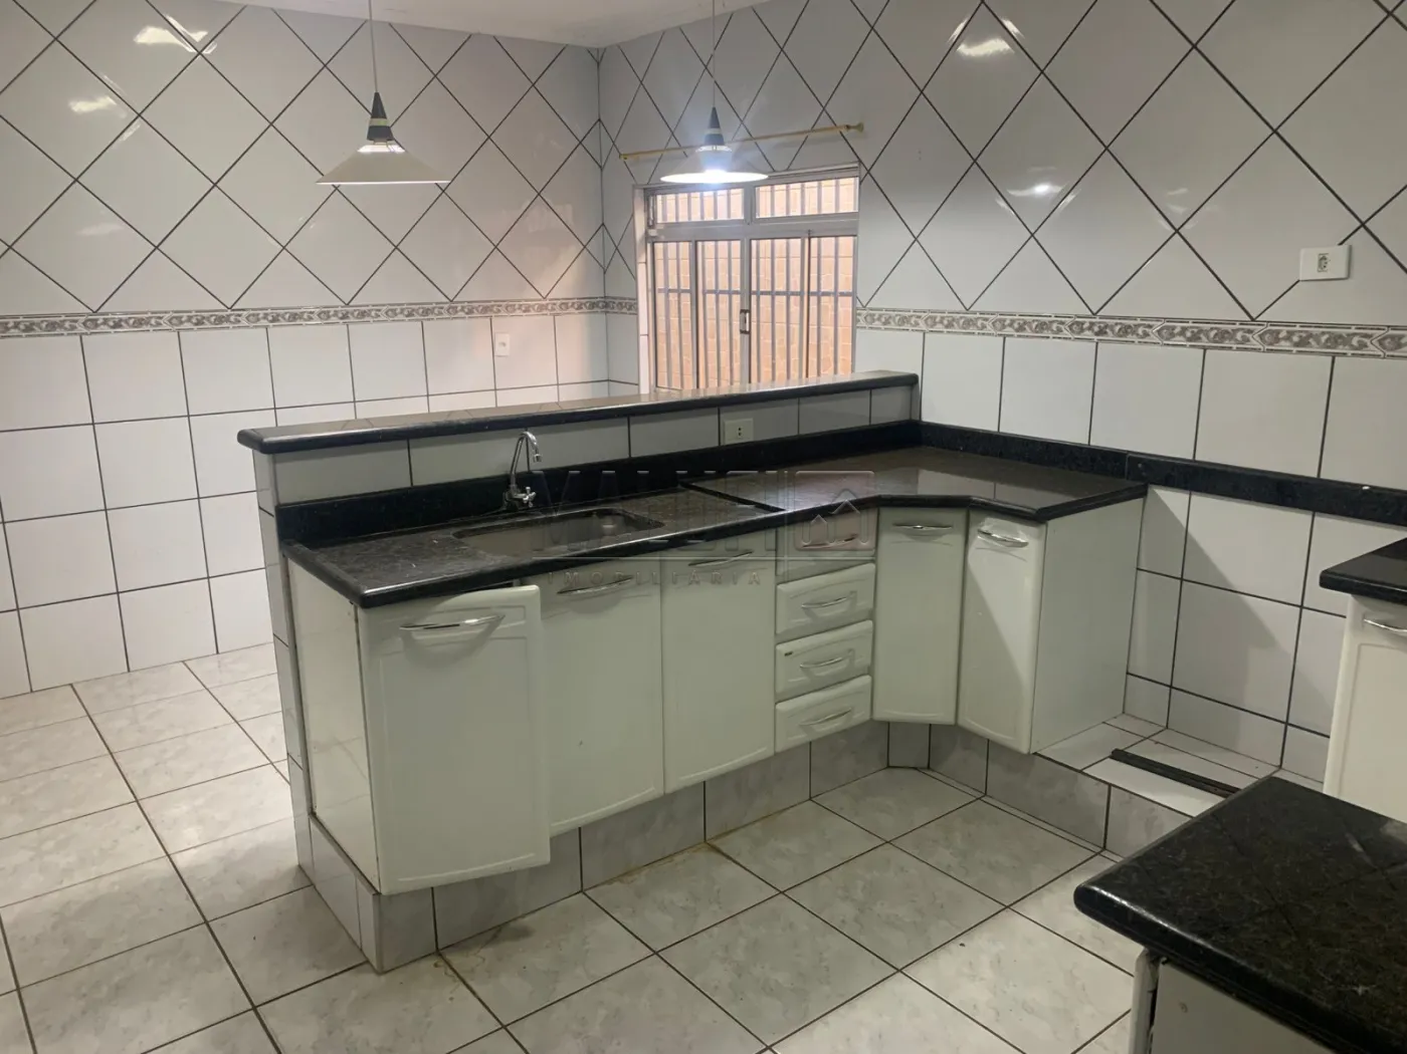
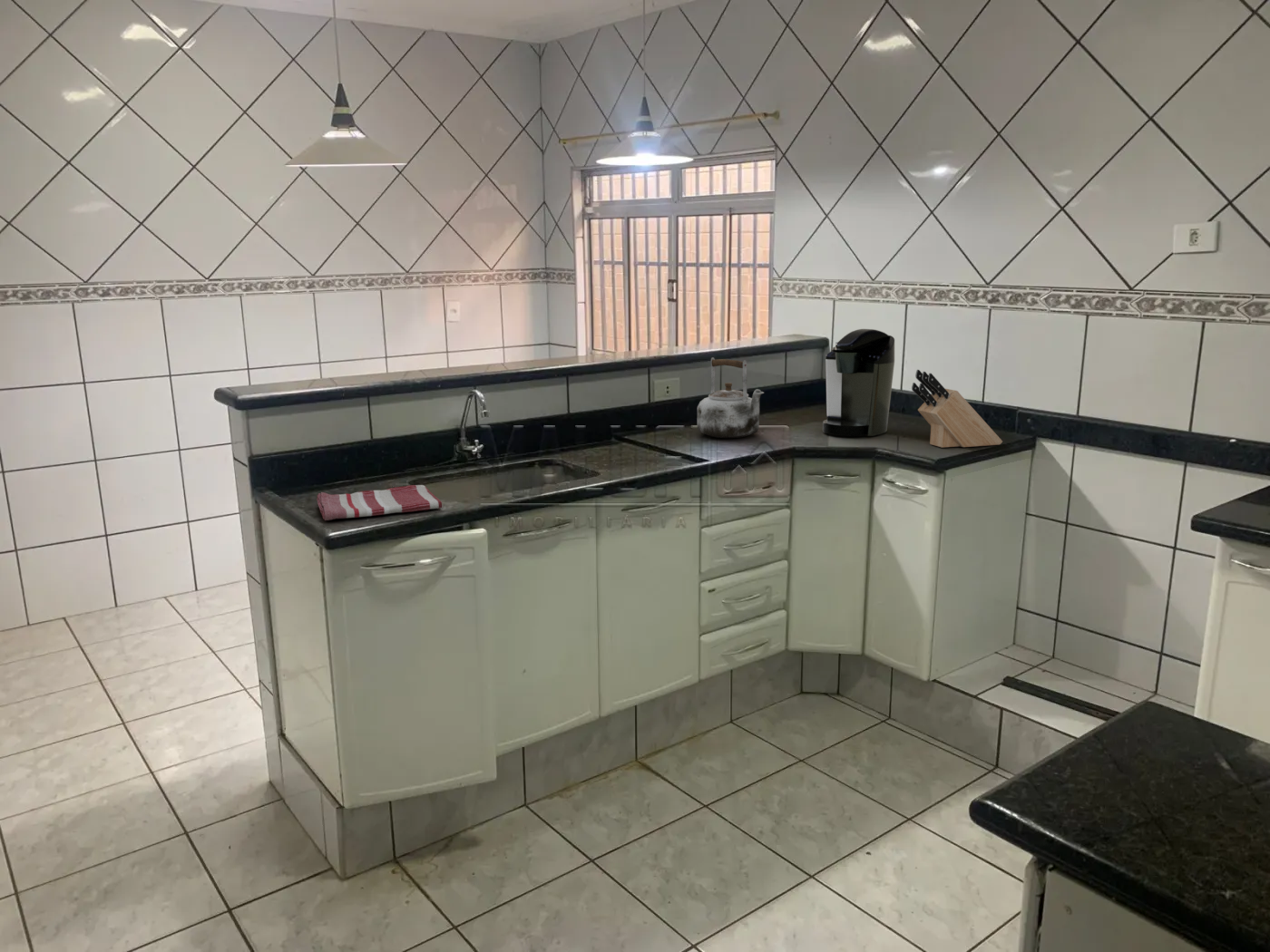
+ coffee maker (845, 378)
+ dish towel (377, 500)
+ kettle (734, 397)
+ knife block (955, 407)
